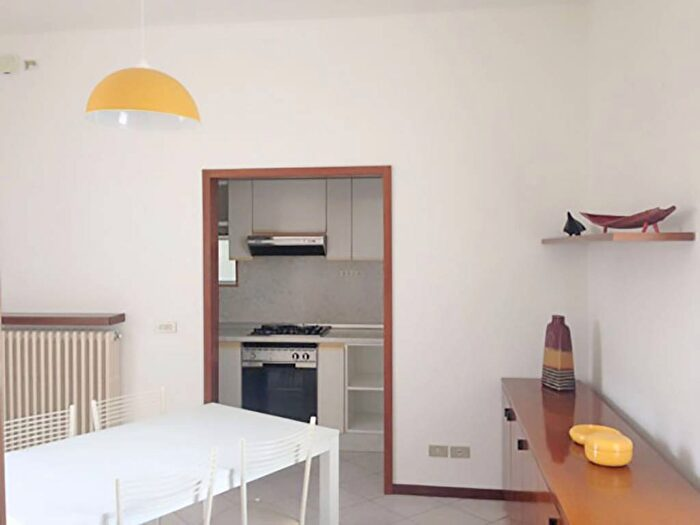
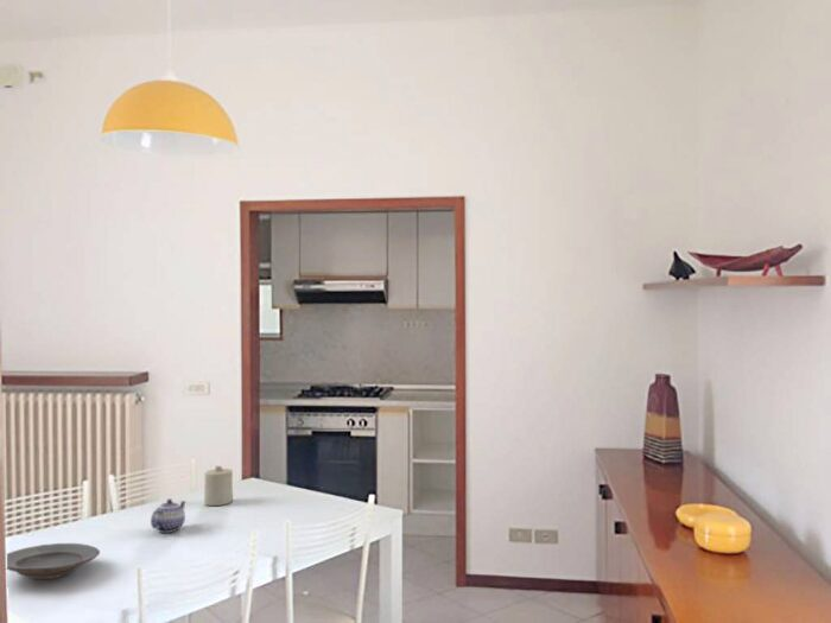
+ teapot (169, 514)
+ plate (50, 562)
+ candle (218, 483)
